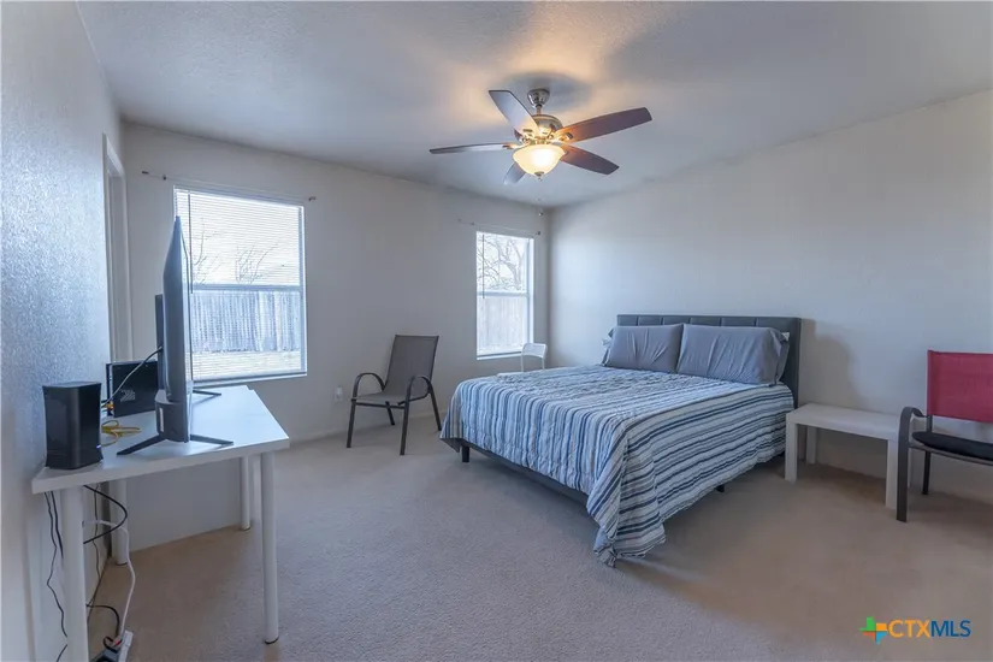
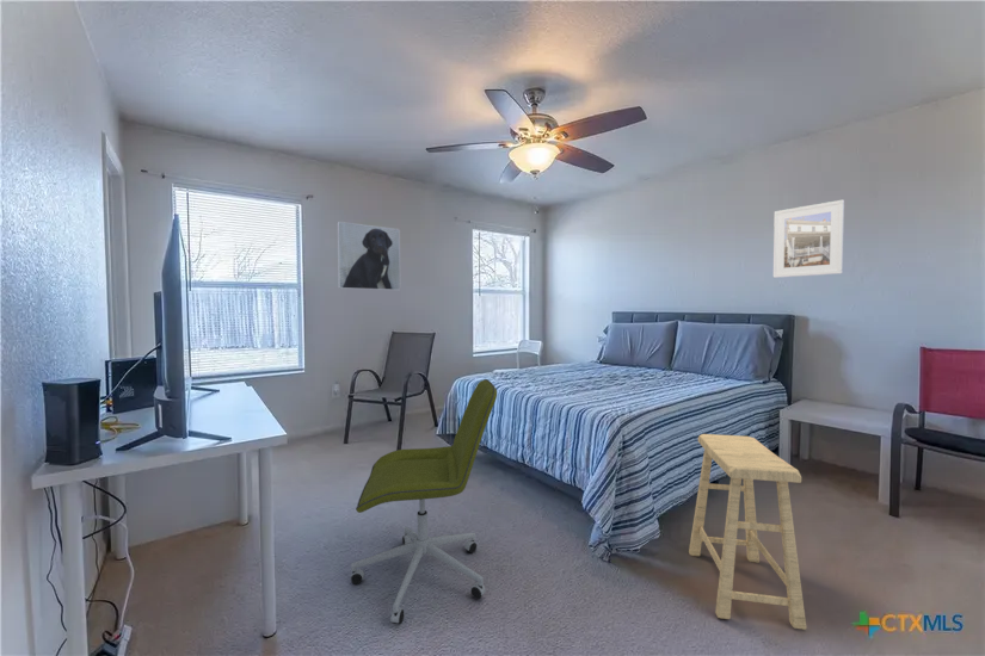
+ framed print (806, 241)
+ stool (740, 521)
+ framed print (370, 256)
+ office chair (423, 481)
